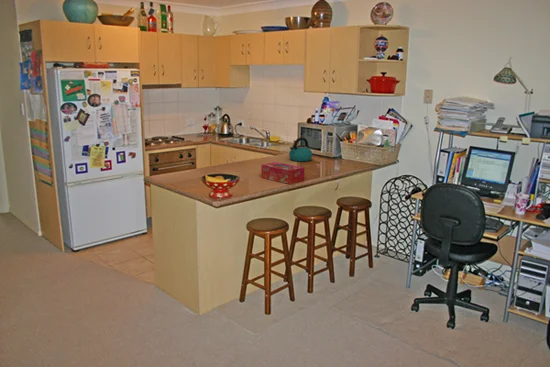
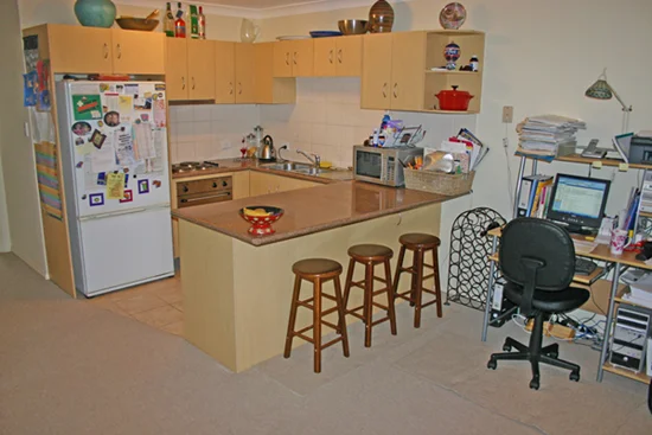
- kettle (299, 148)
- tissue box (282, 172)
